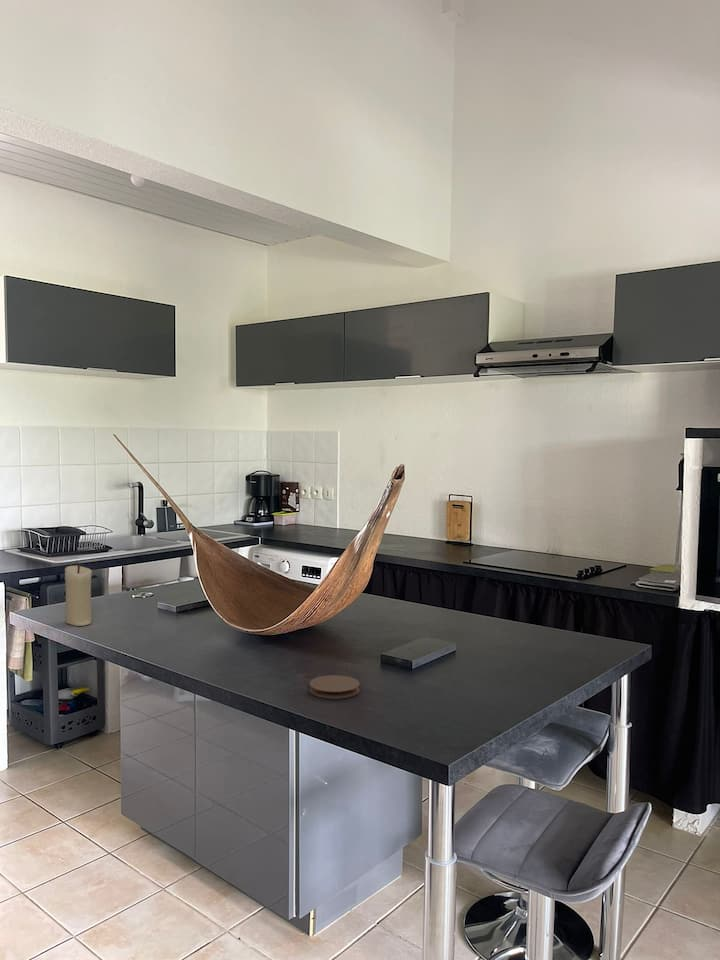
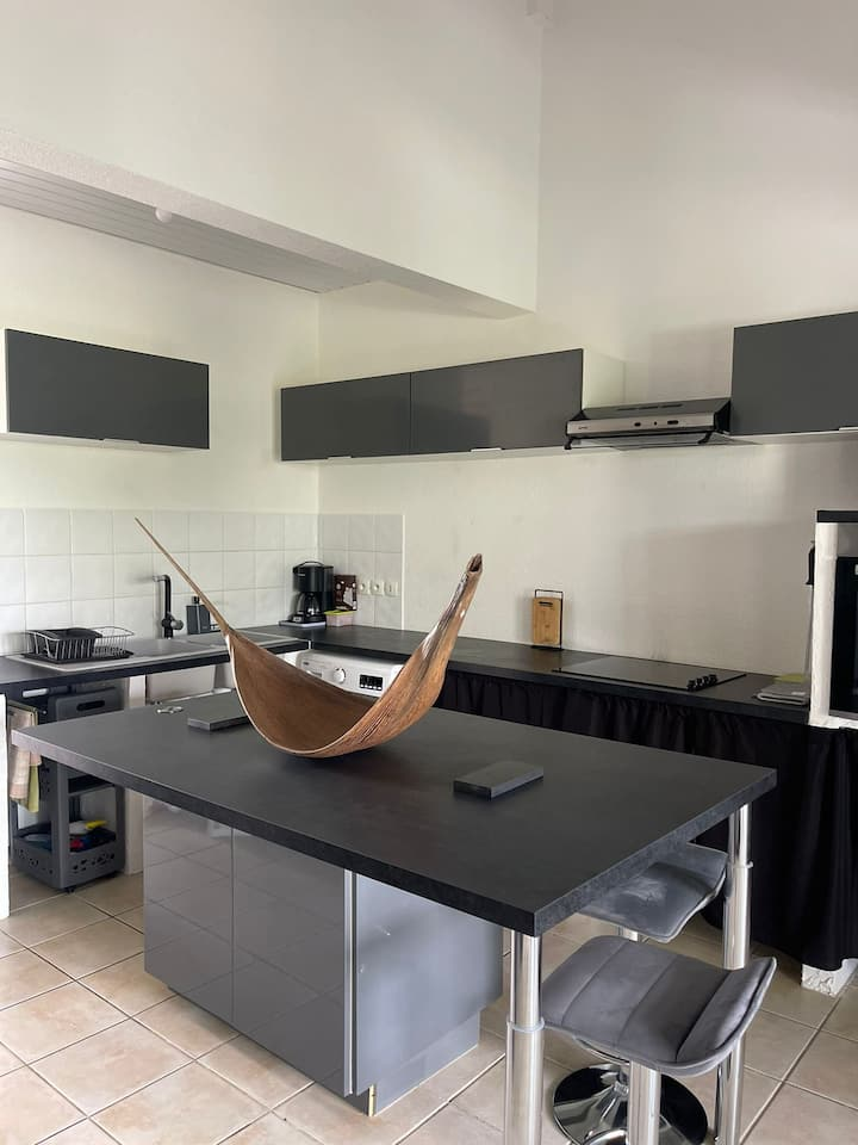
- candle (79, 593)
- coaster (334, 686)
